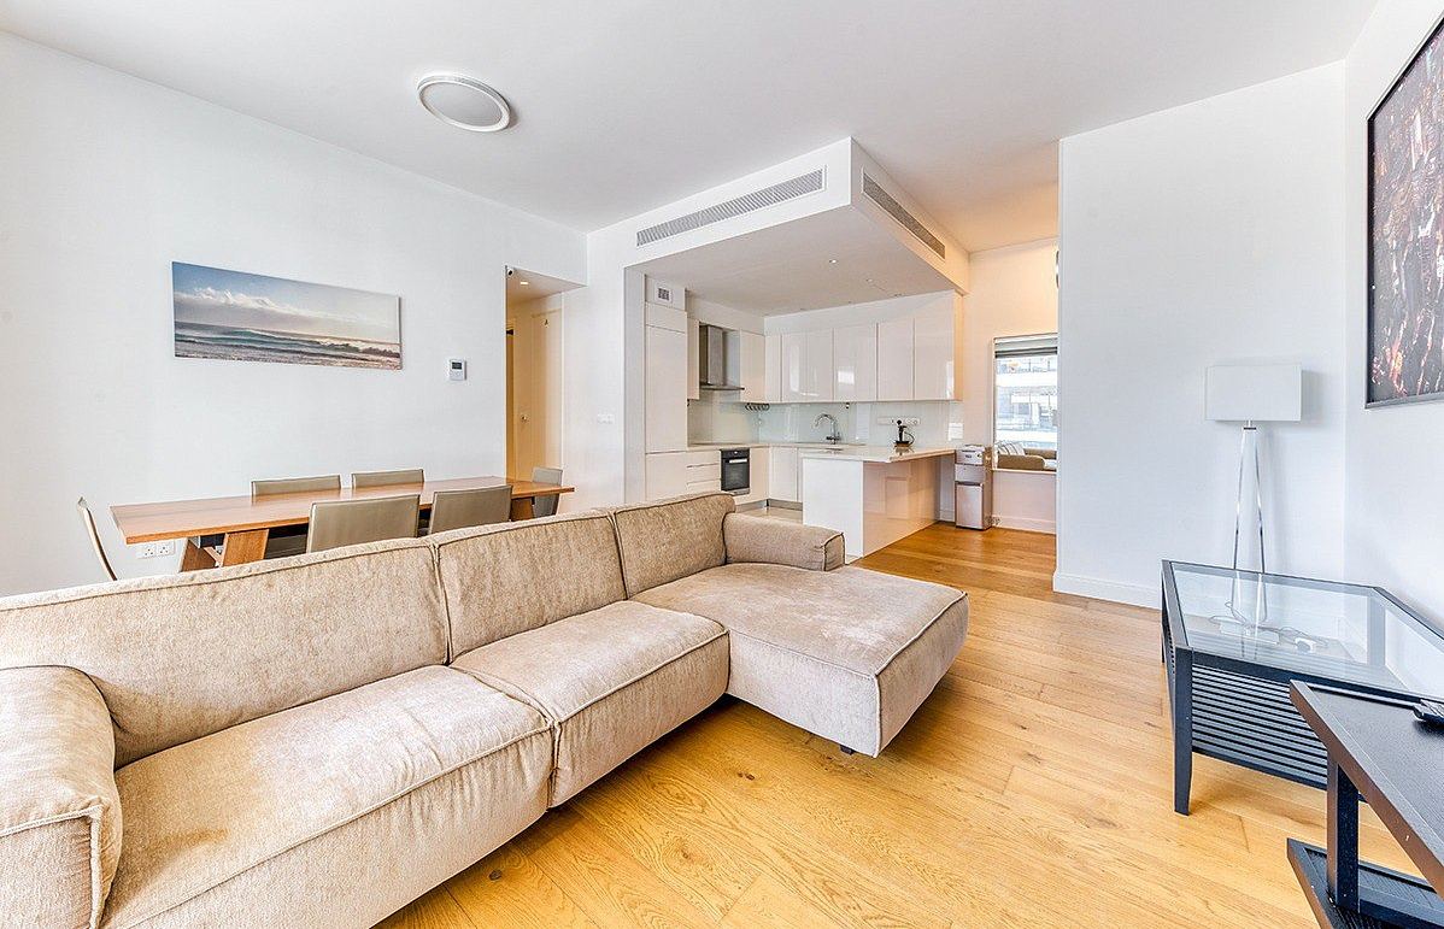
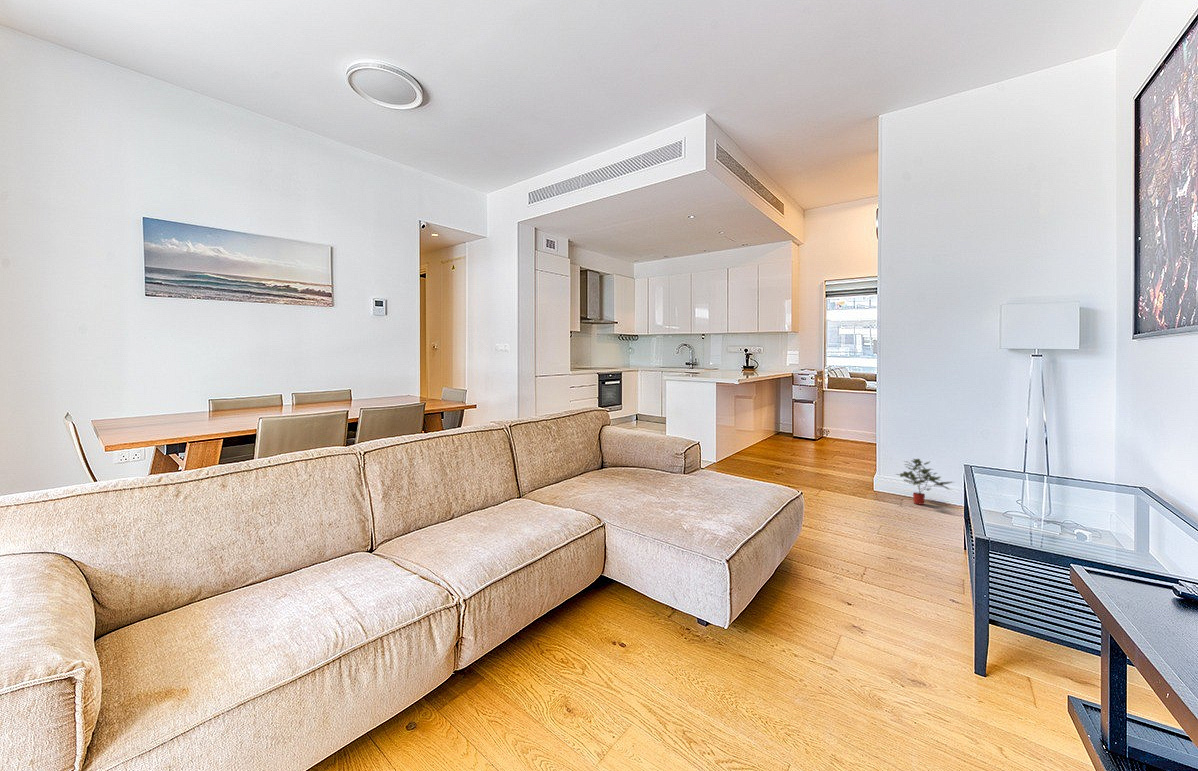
+ potted plant (923, 480)
